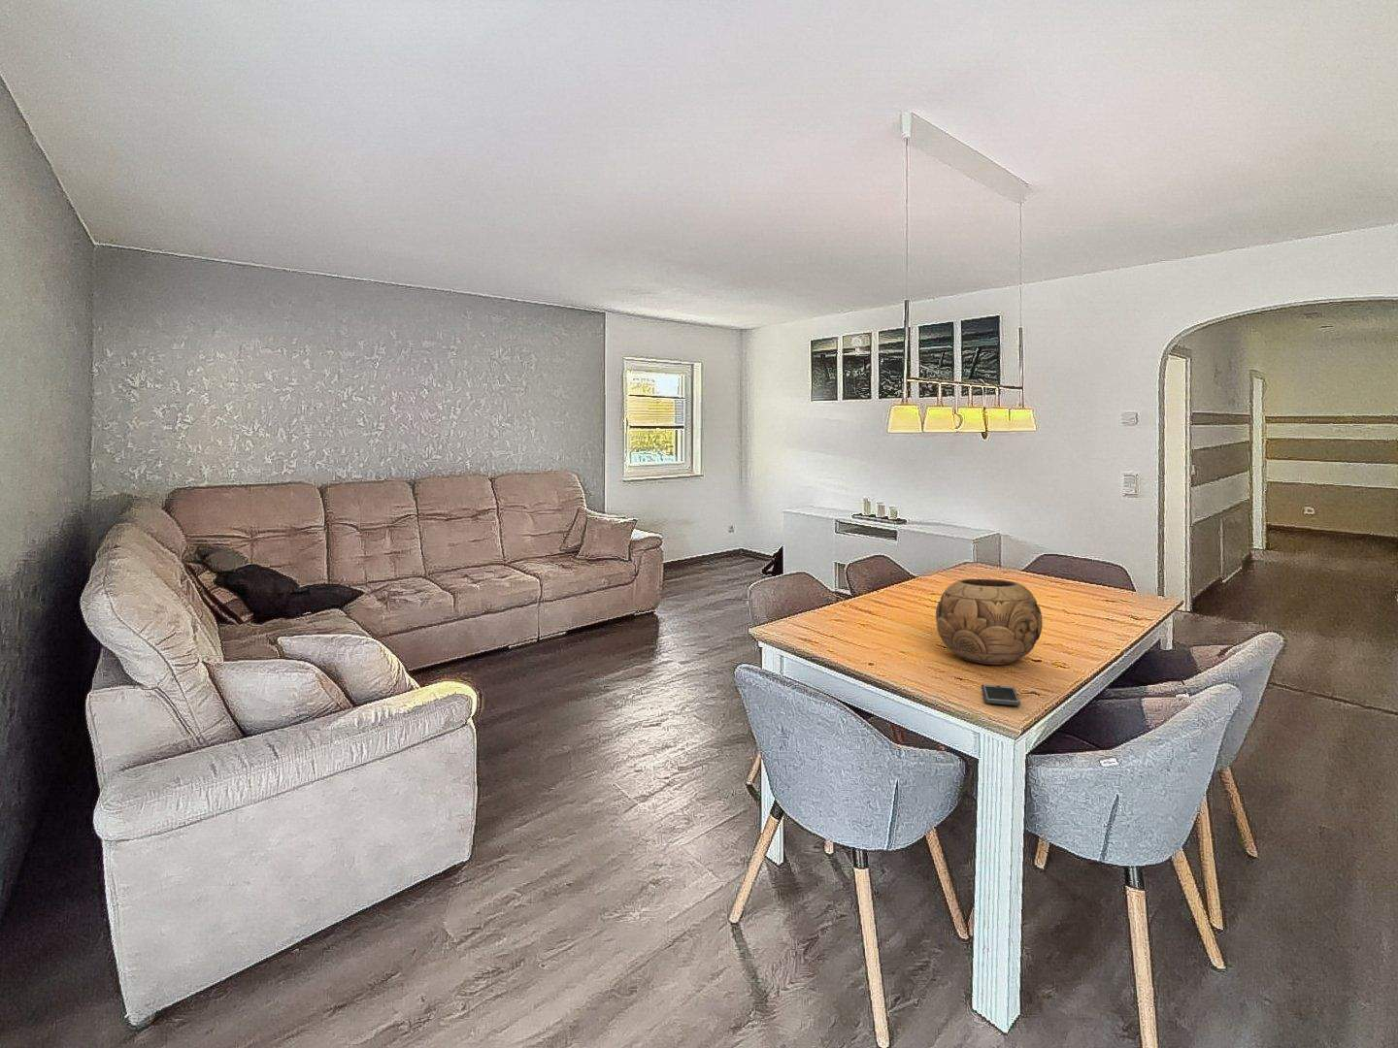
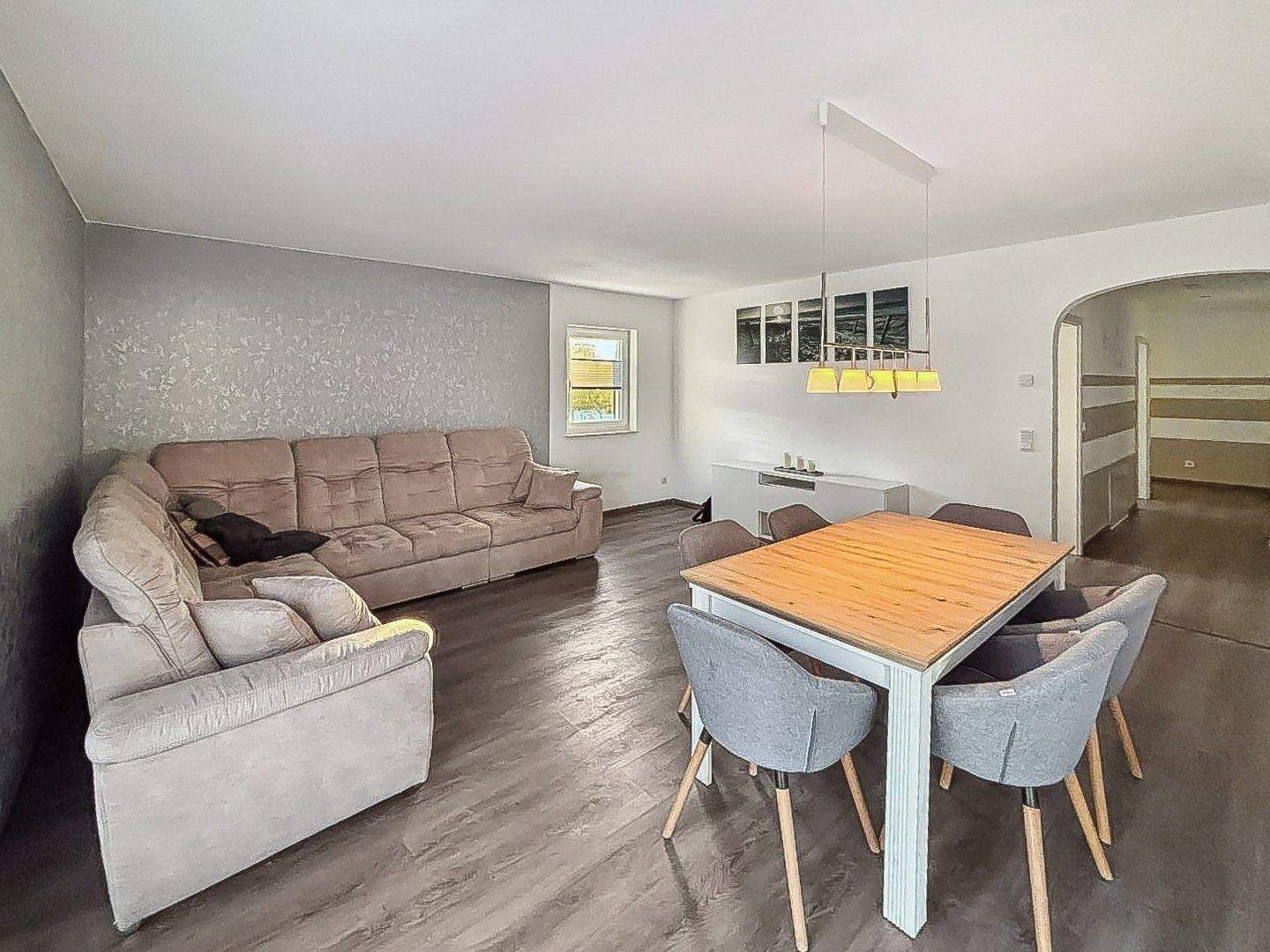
- smartphone (1000, 694)
- decorative bowl (987, 620)
